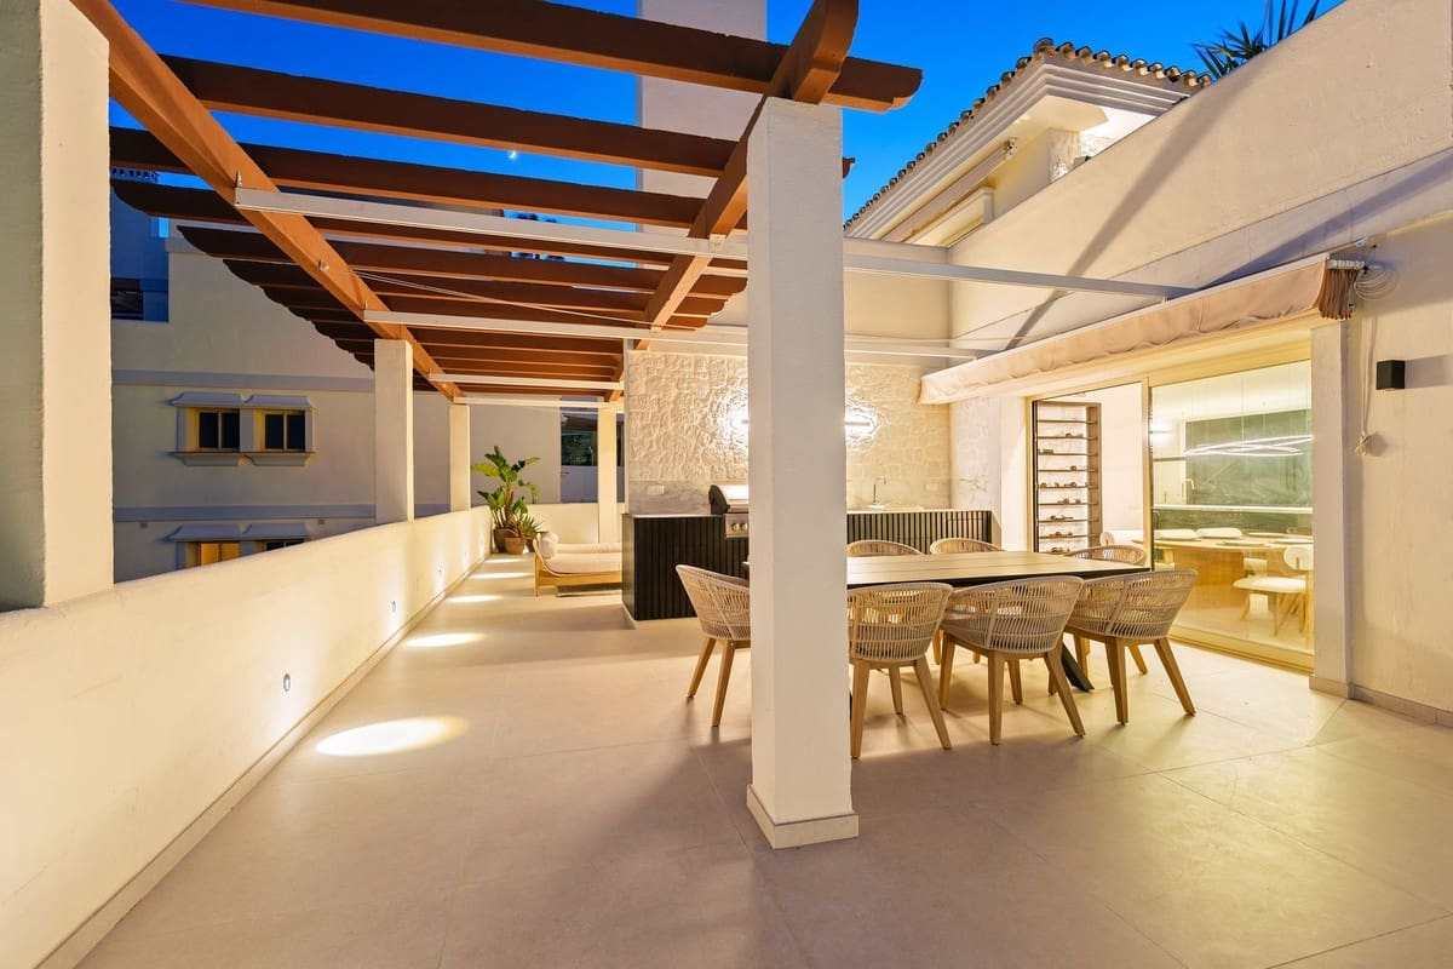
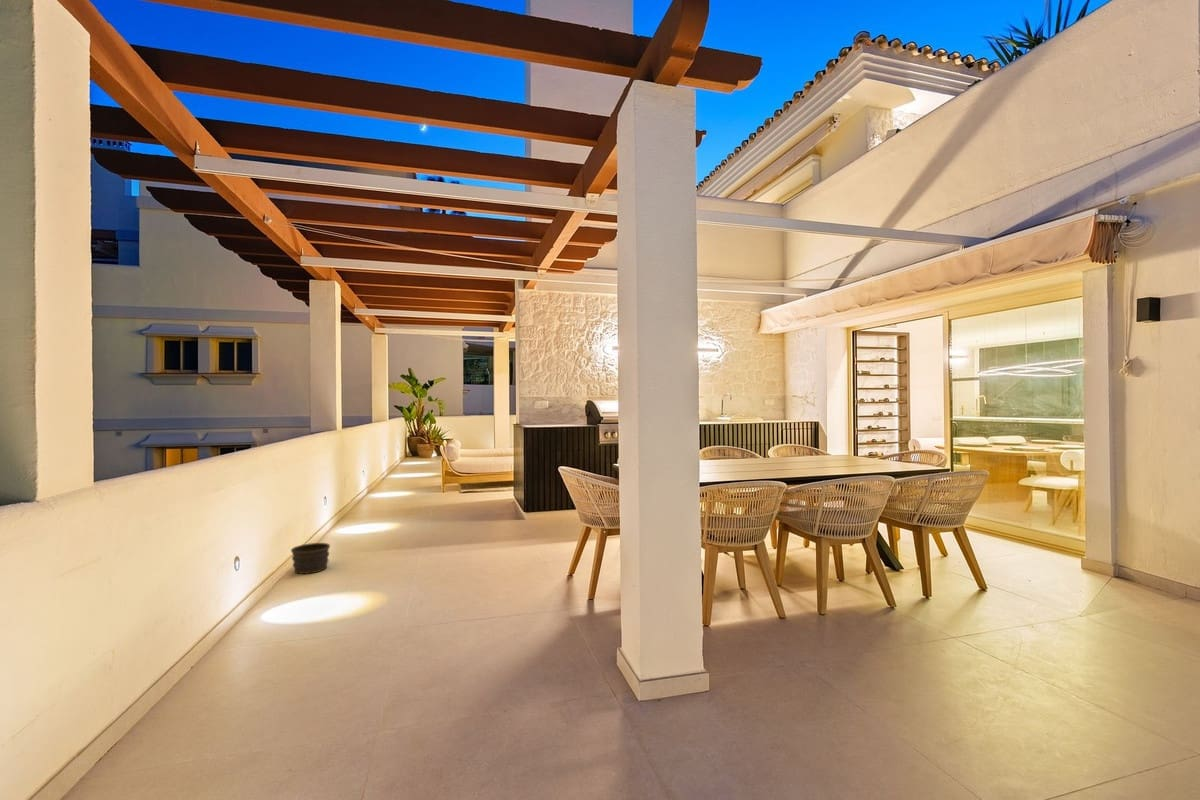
+ planter pot (310, 558)
